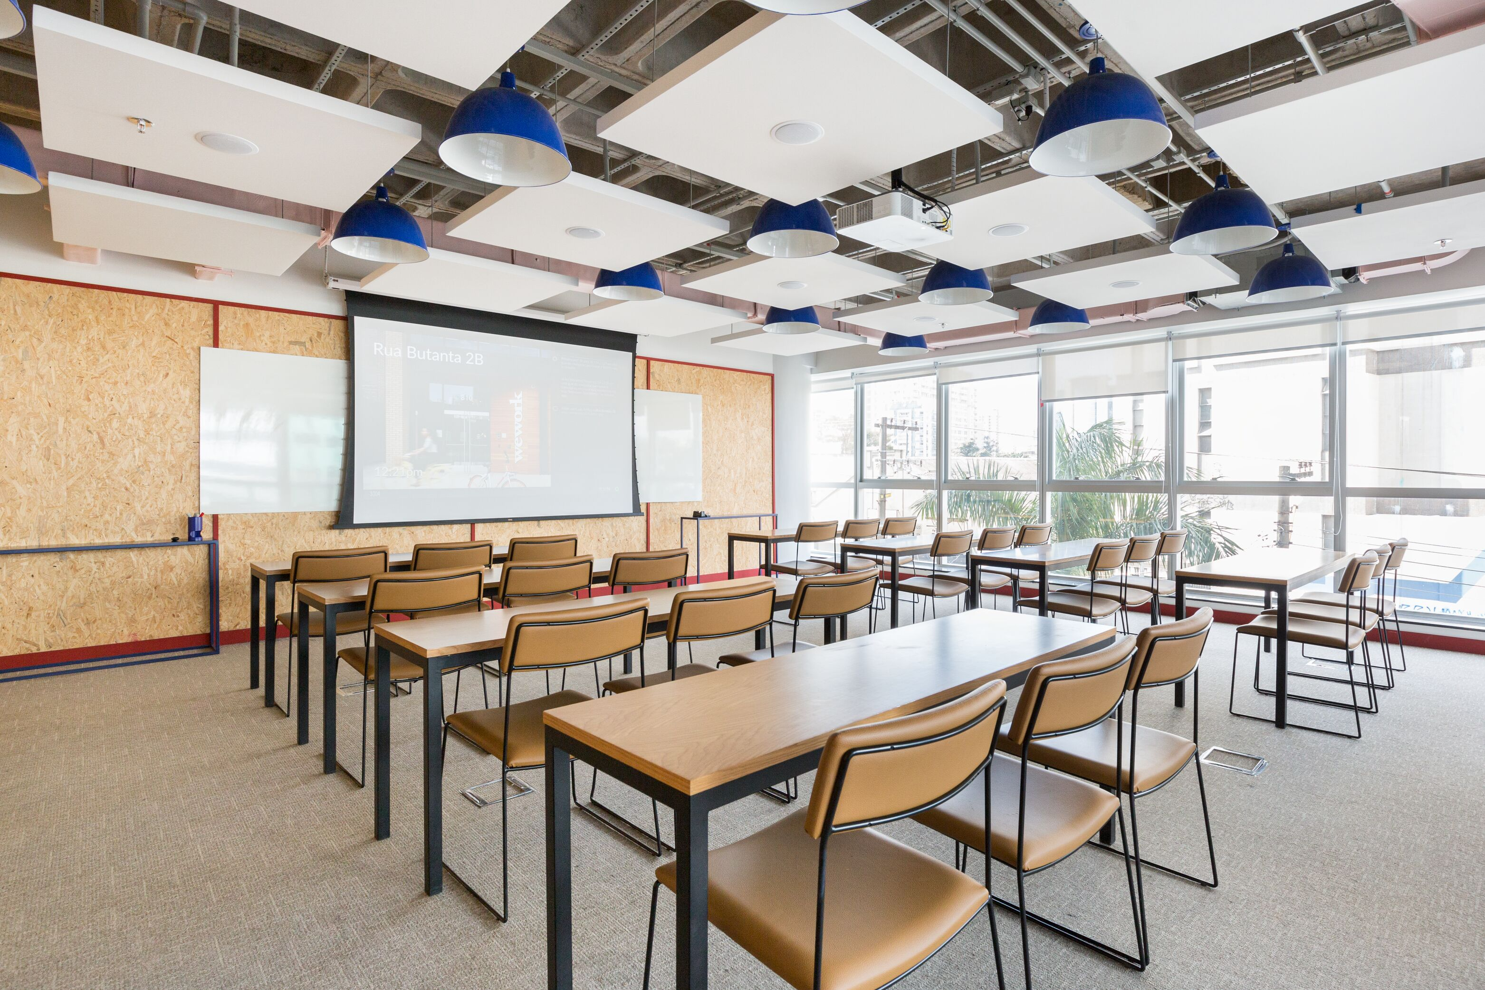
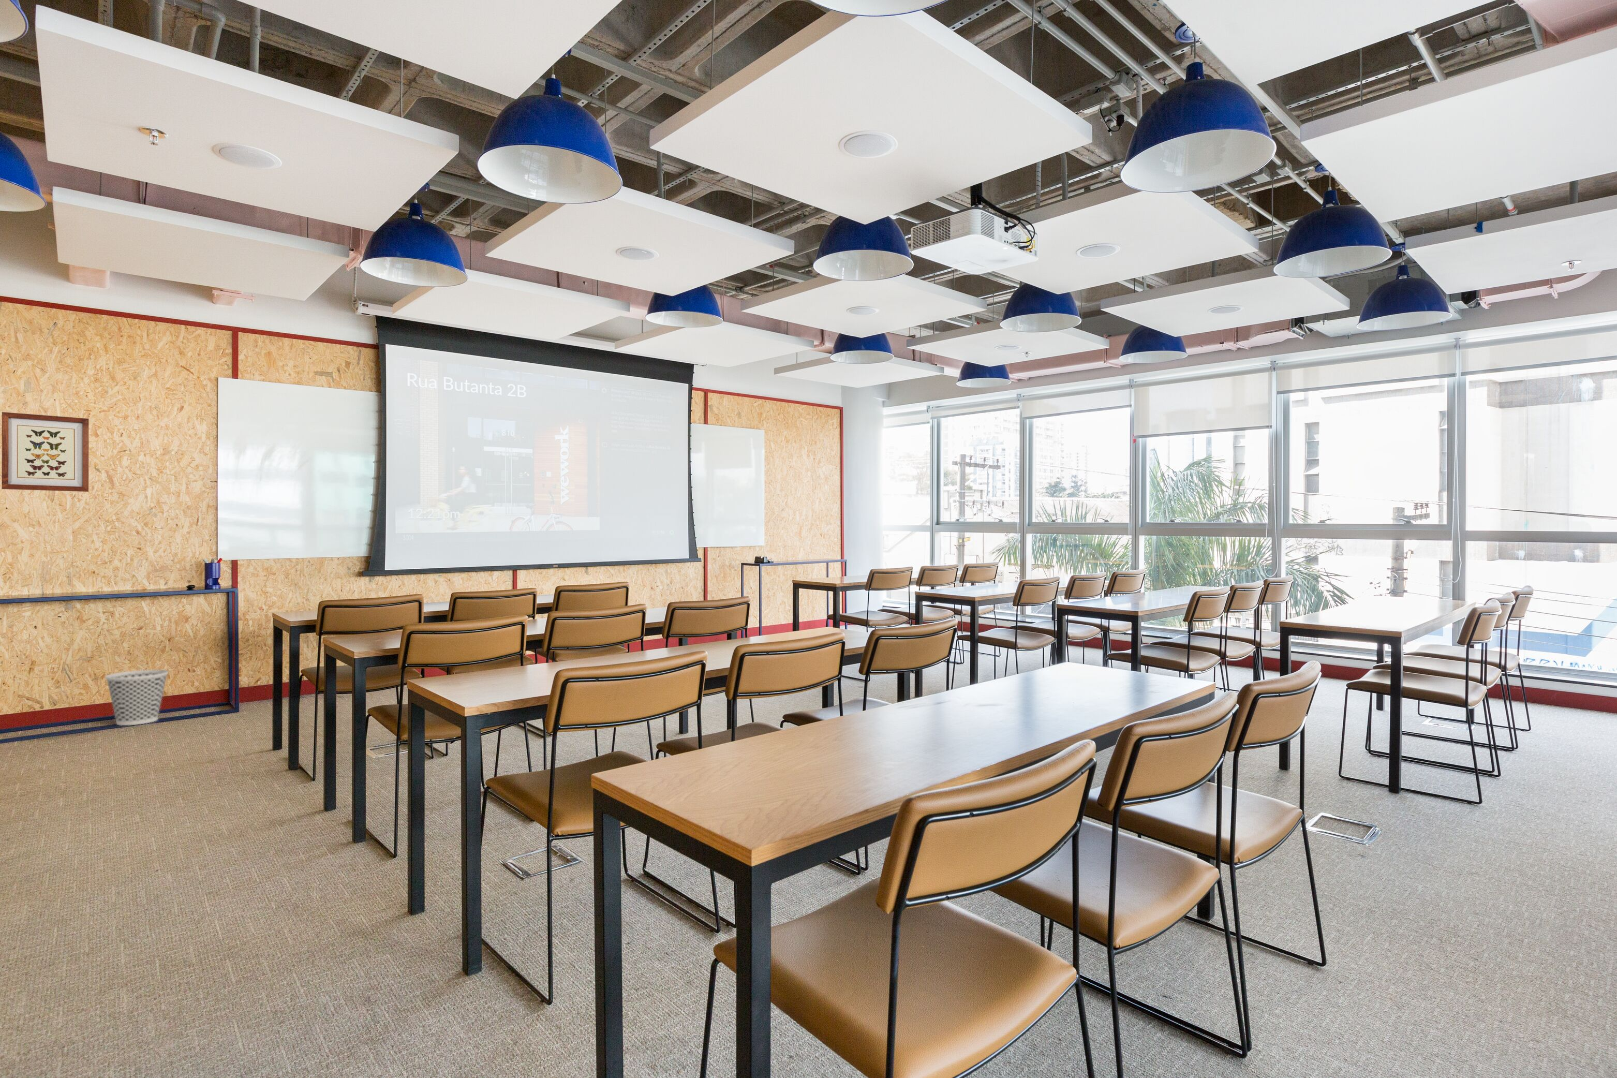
+ wastebasket (137, 698)
+ wall art (46, 452)
